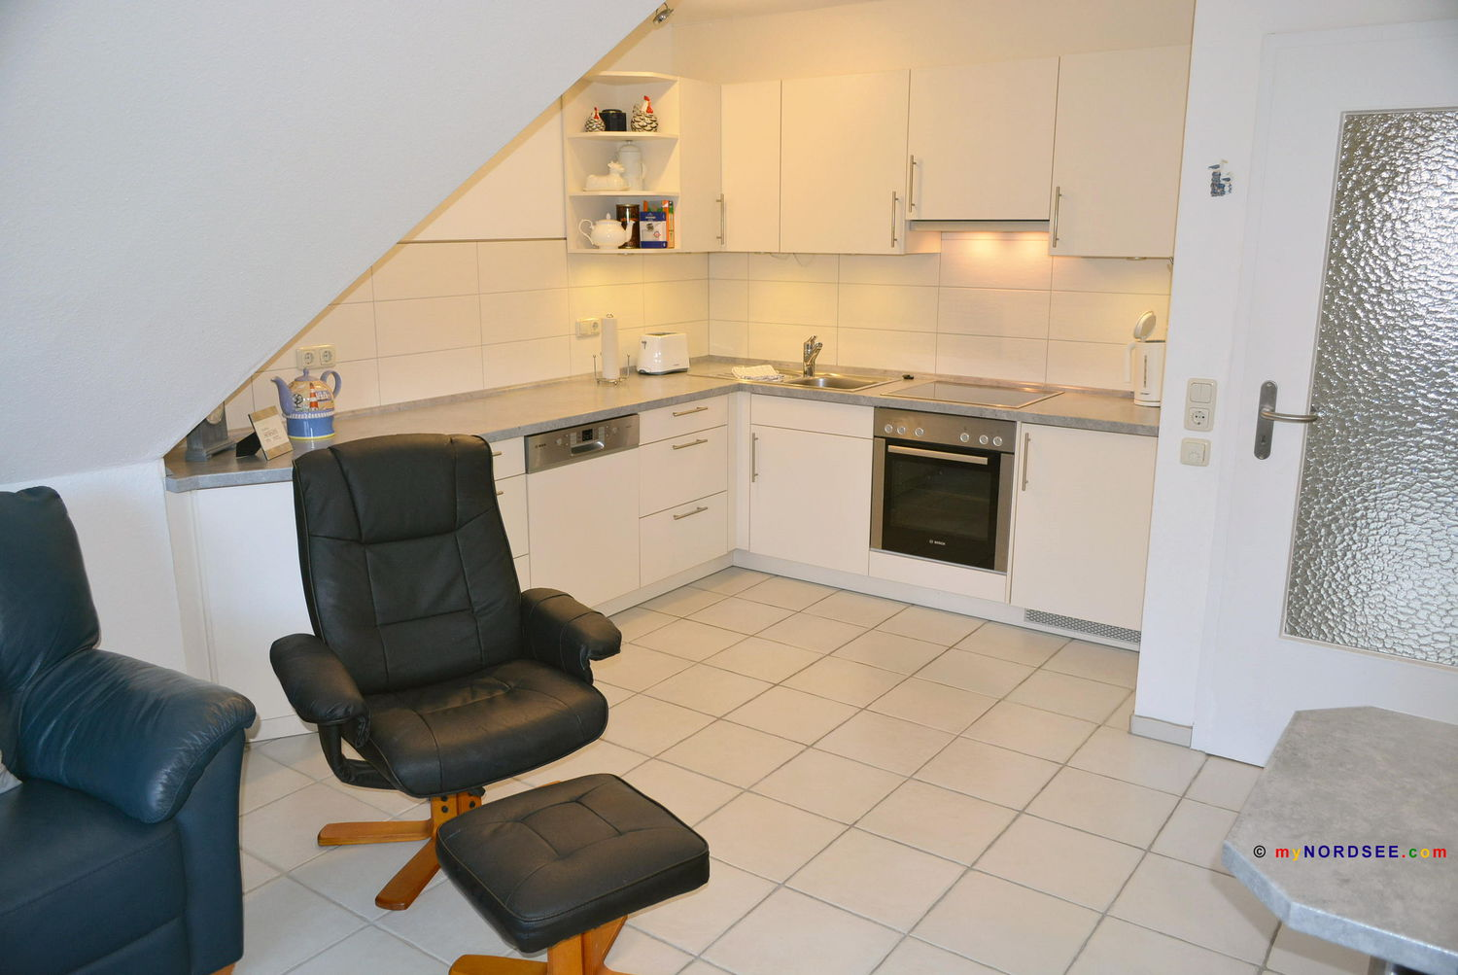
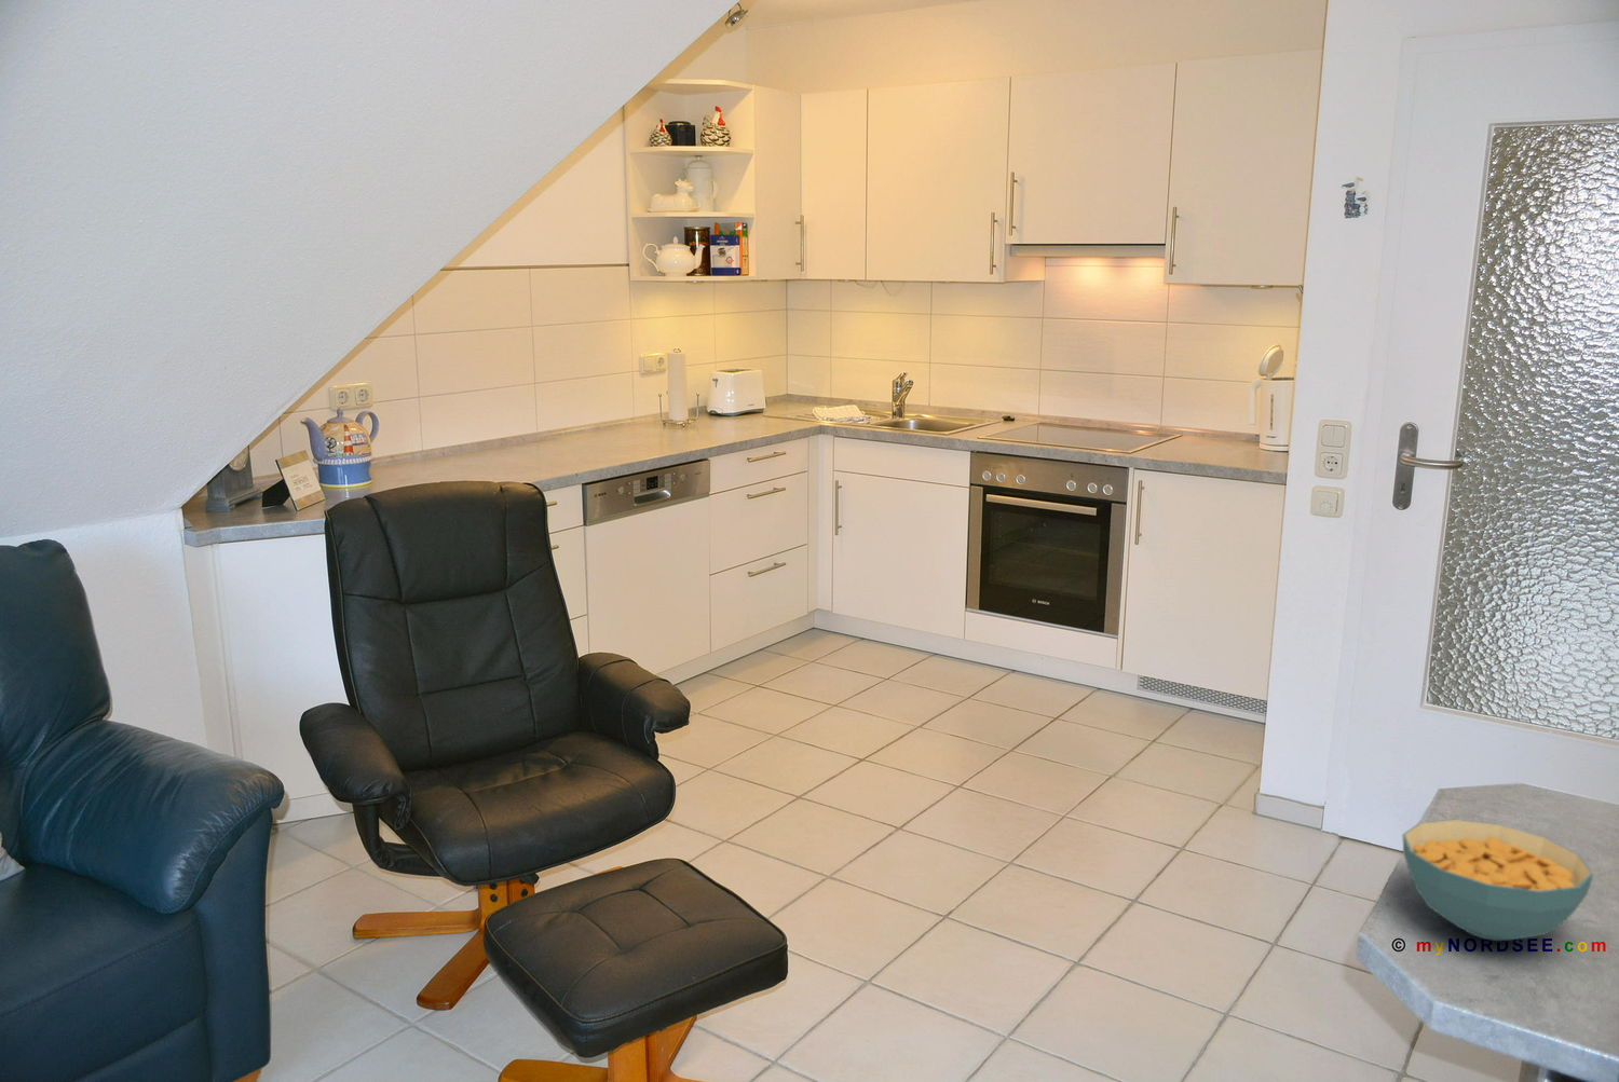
+ cereal bowl (1490, 891)
